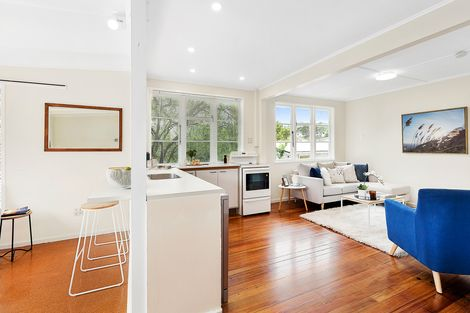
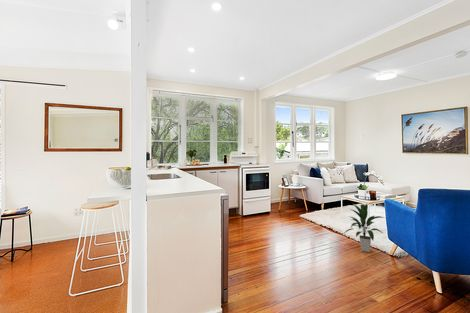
+ indoor plant (363, 225)
